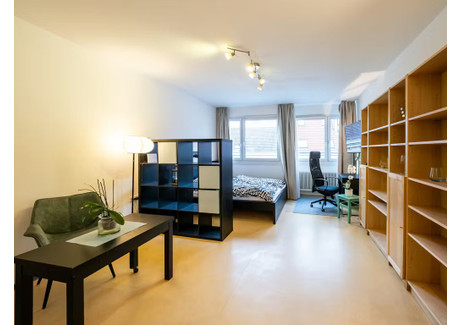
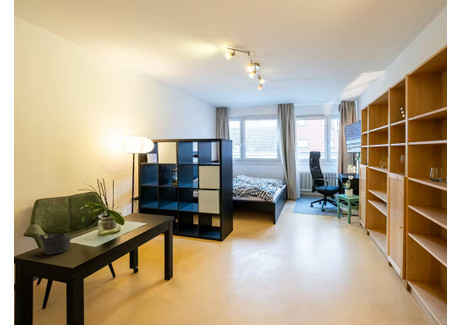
+ teapot (54, 242)
